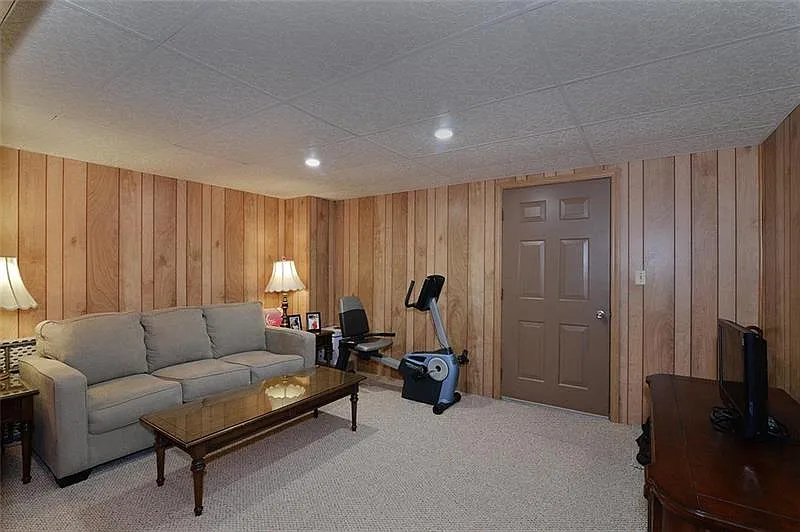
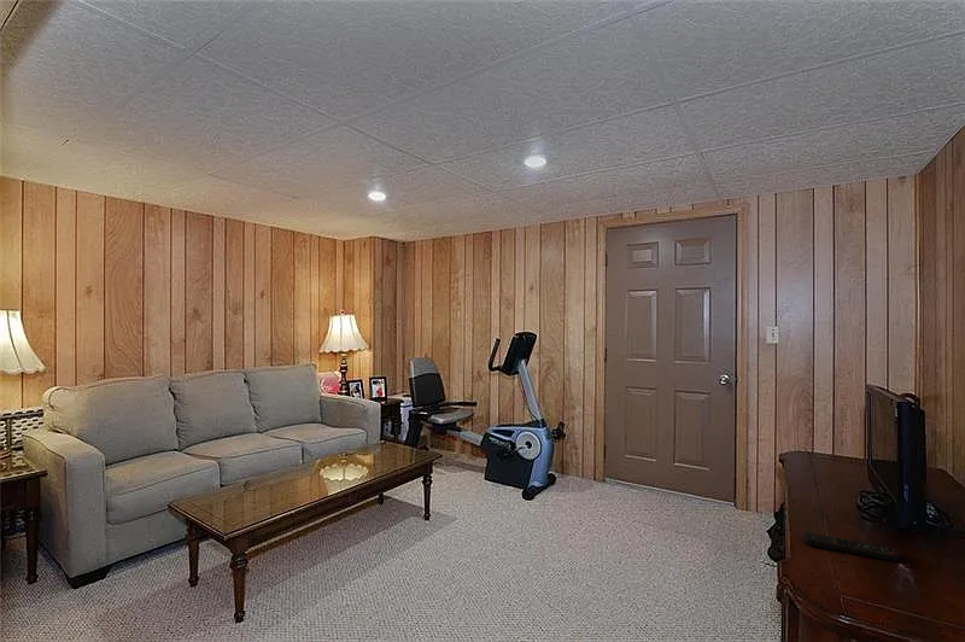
+ remote control (849, 545)
